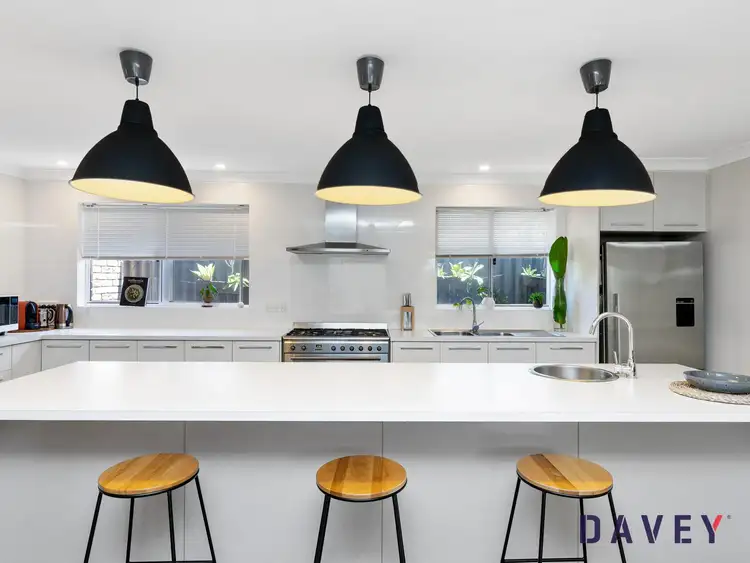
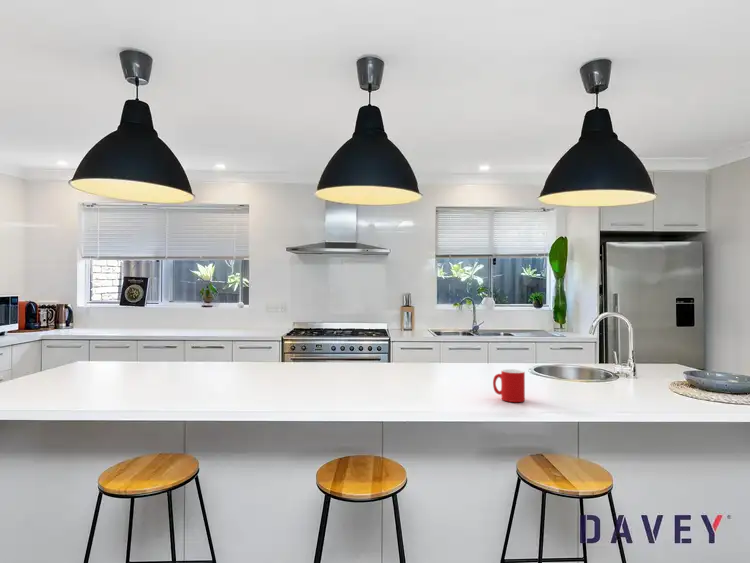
+ cup (508, 384)
